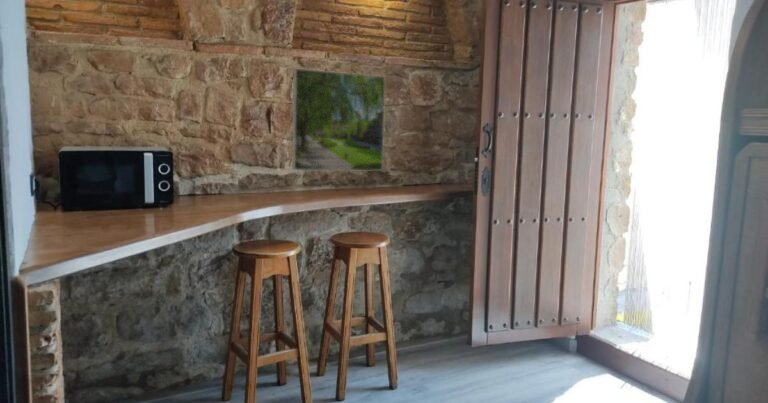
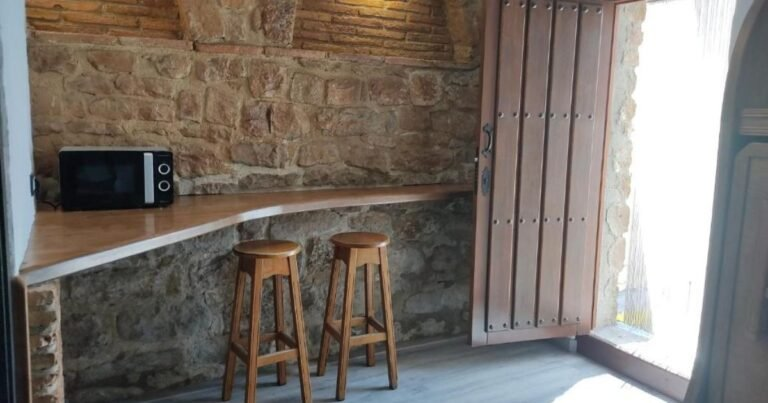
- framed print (339, 121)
